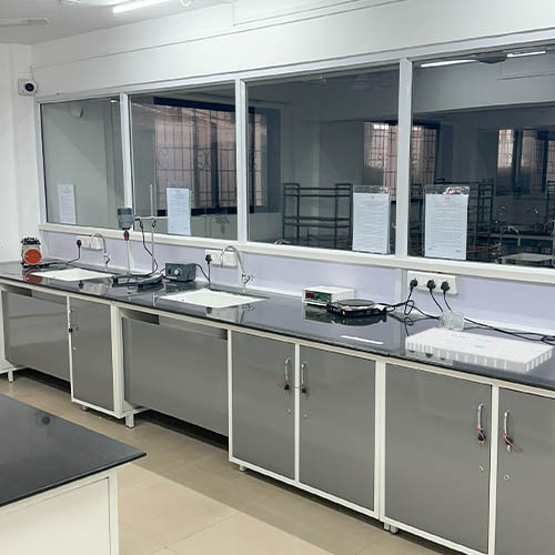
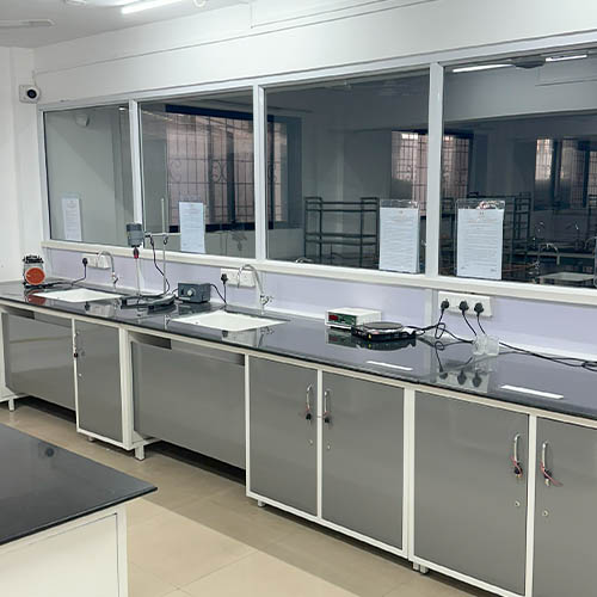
- architectural model (474, 347)
